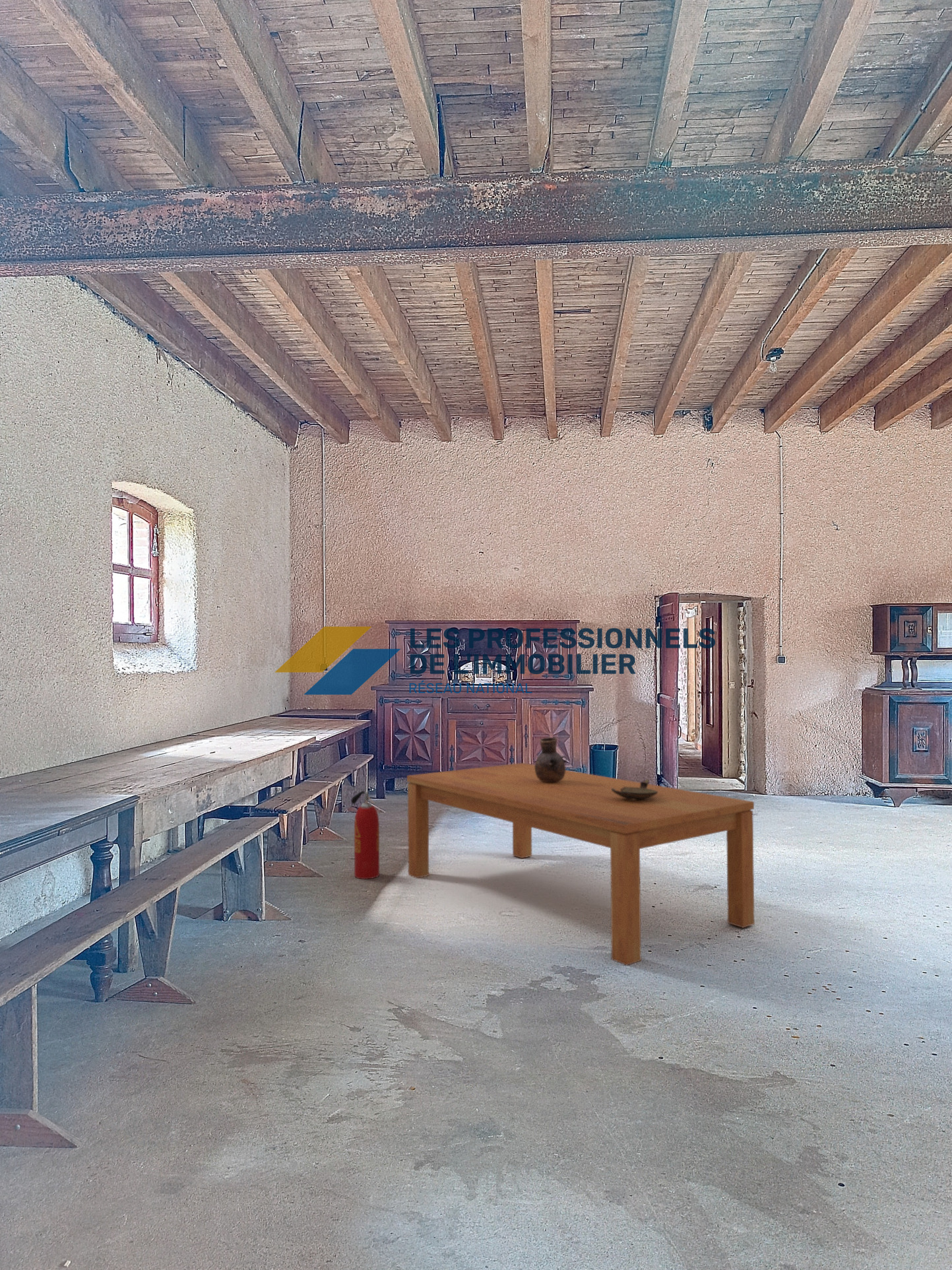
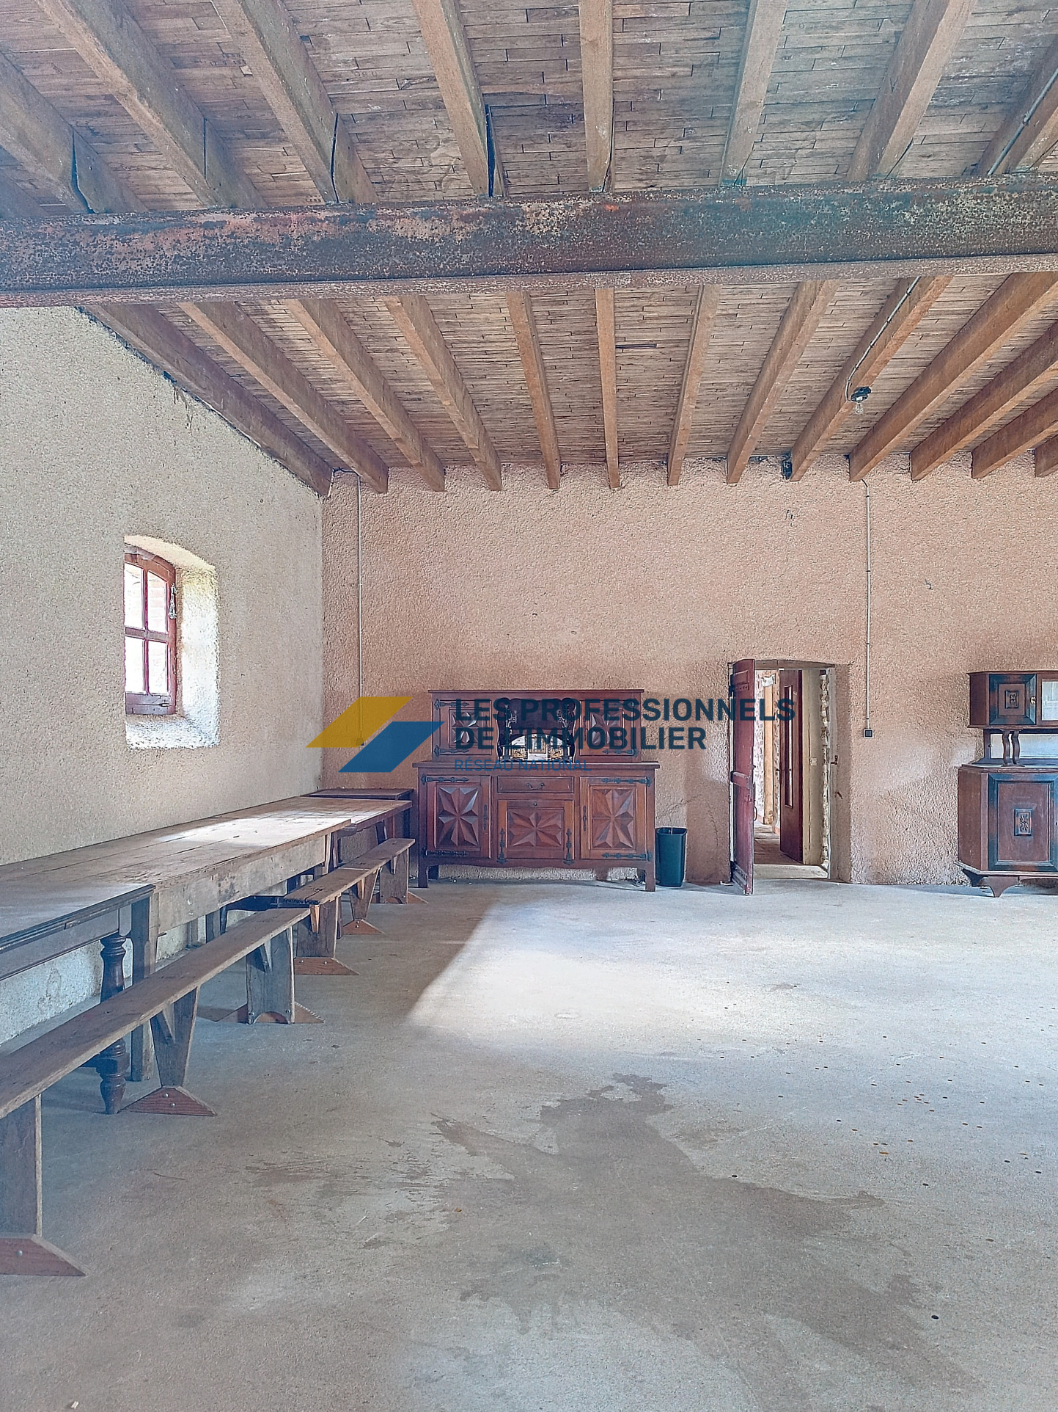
- vase (550, 759)
- fire extinguisher (366, 833)
- dining table (564, 836)
- oil lamp (638, 790)
